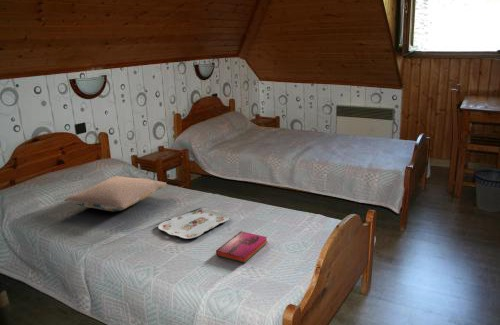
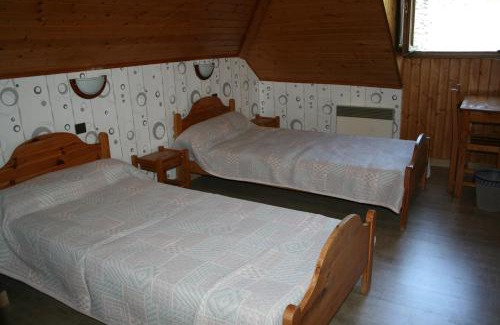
- pillow (118, 192)
- serving tray (194, 222)
- hardback book (242, 245)
